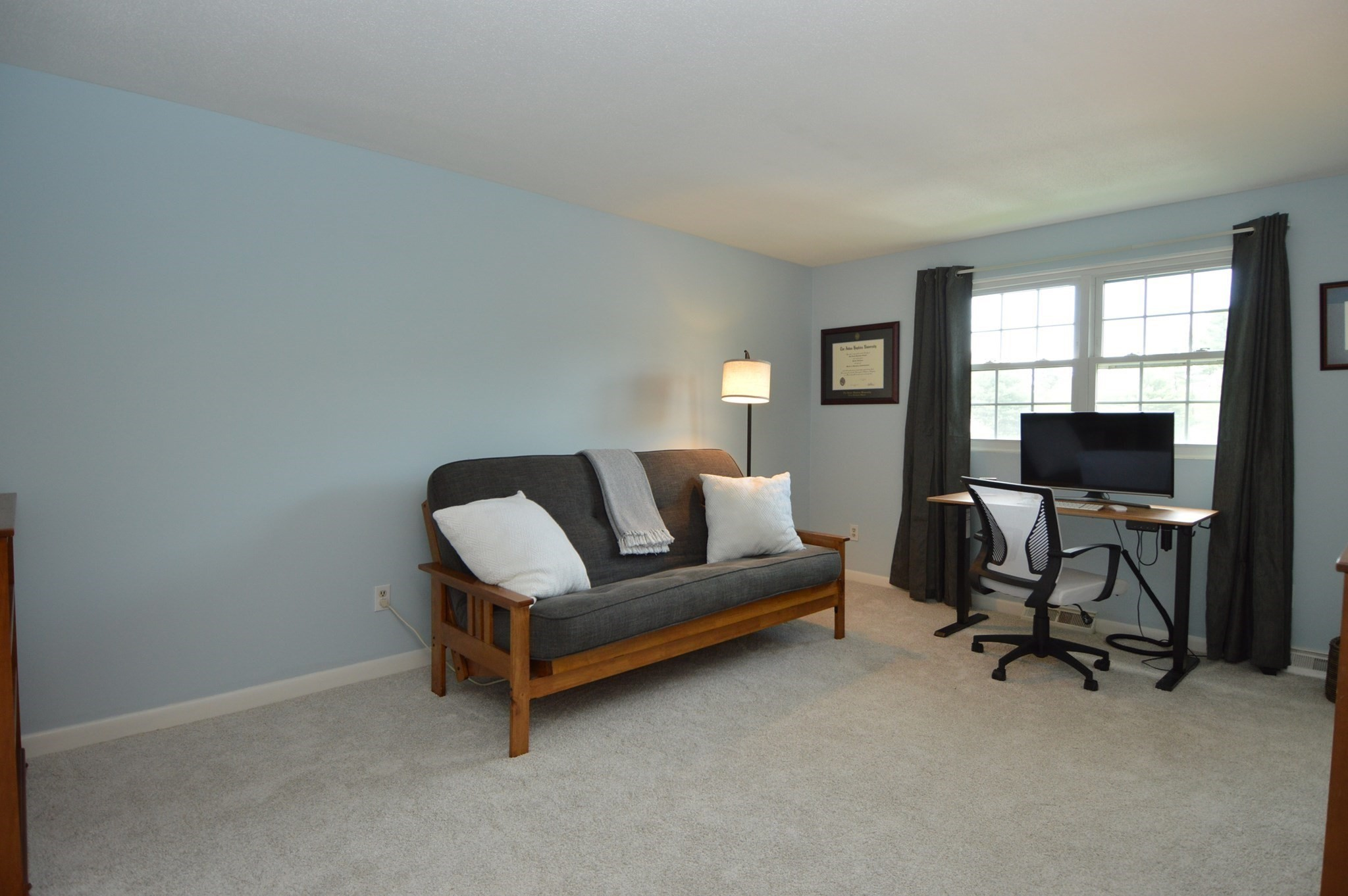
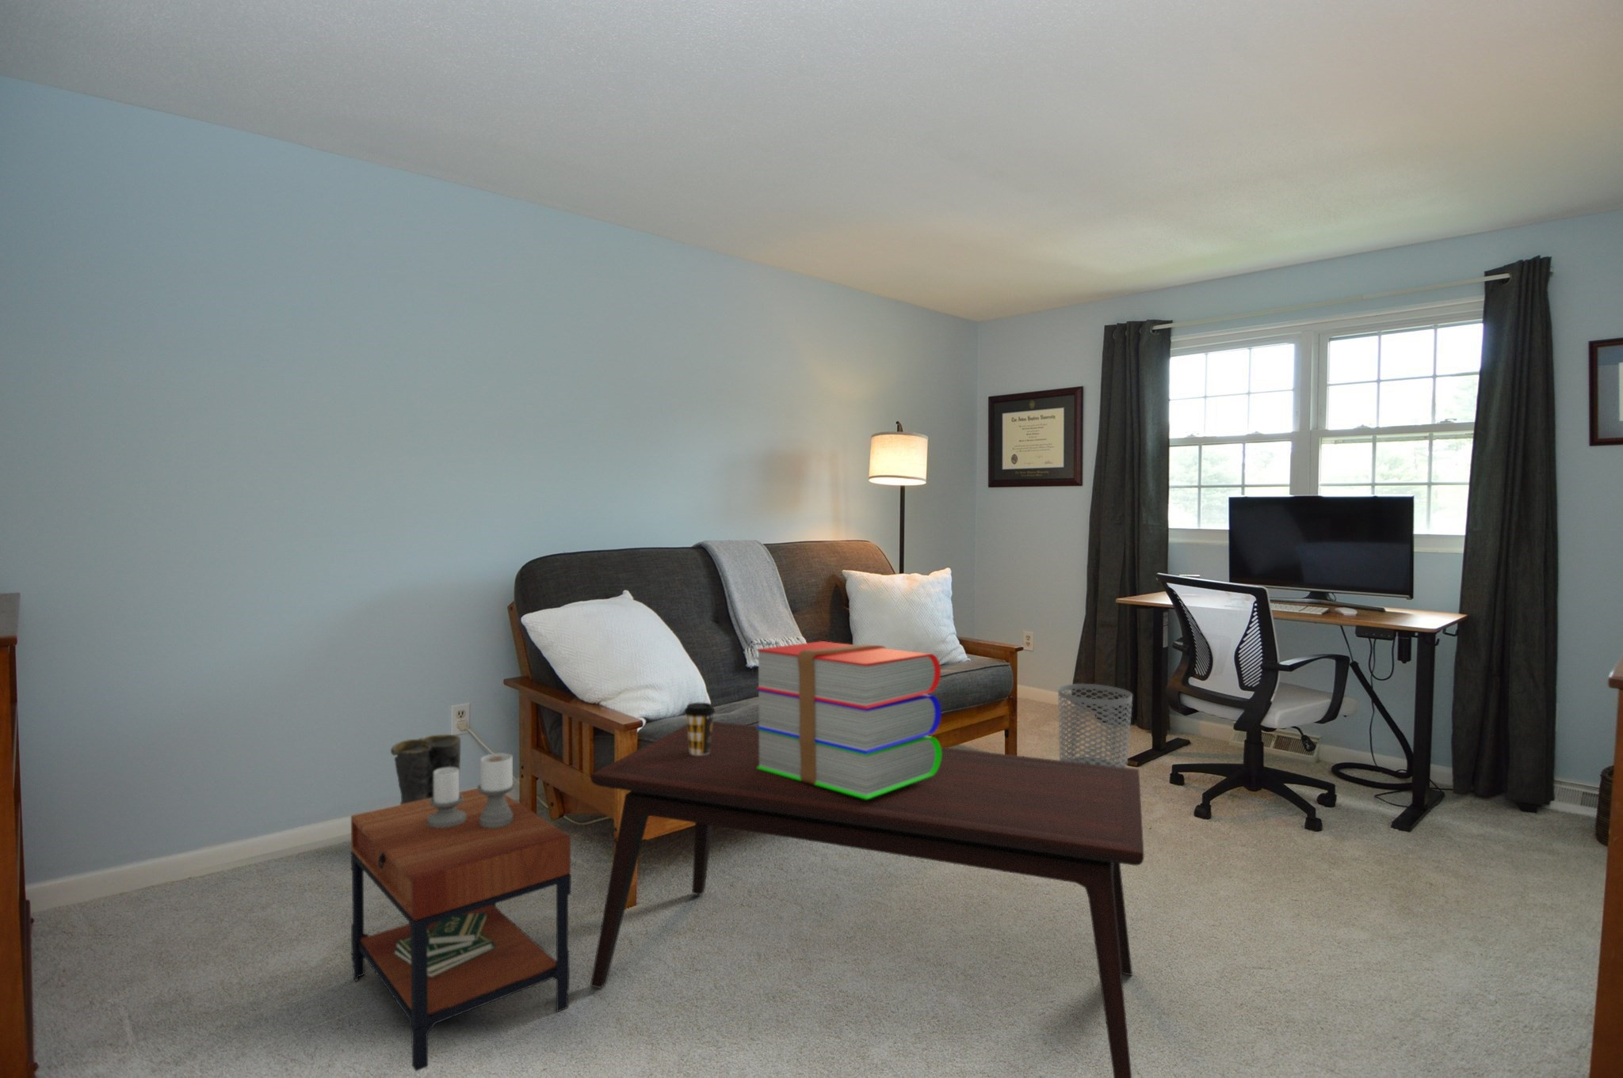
+ side table (458, 876)
+ coffee cup (700, 728)
+ waste bin (1093, 733)
+ boots (432, 792)
+ coffee table (875, 851)
+ books (850, 706)
